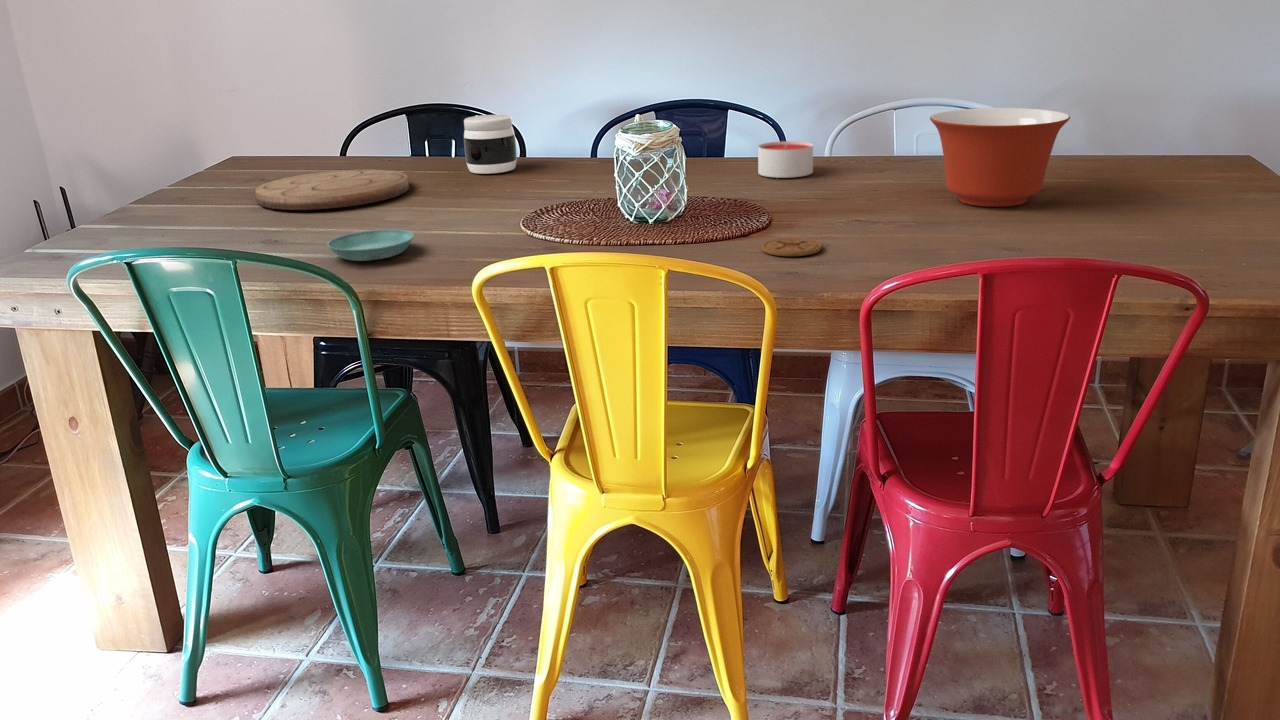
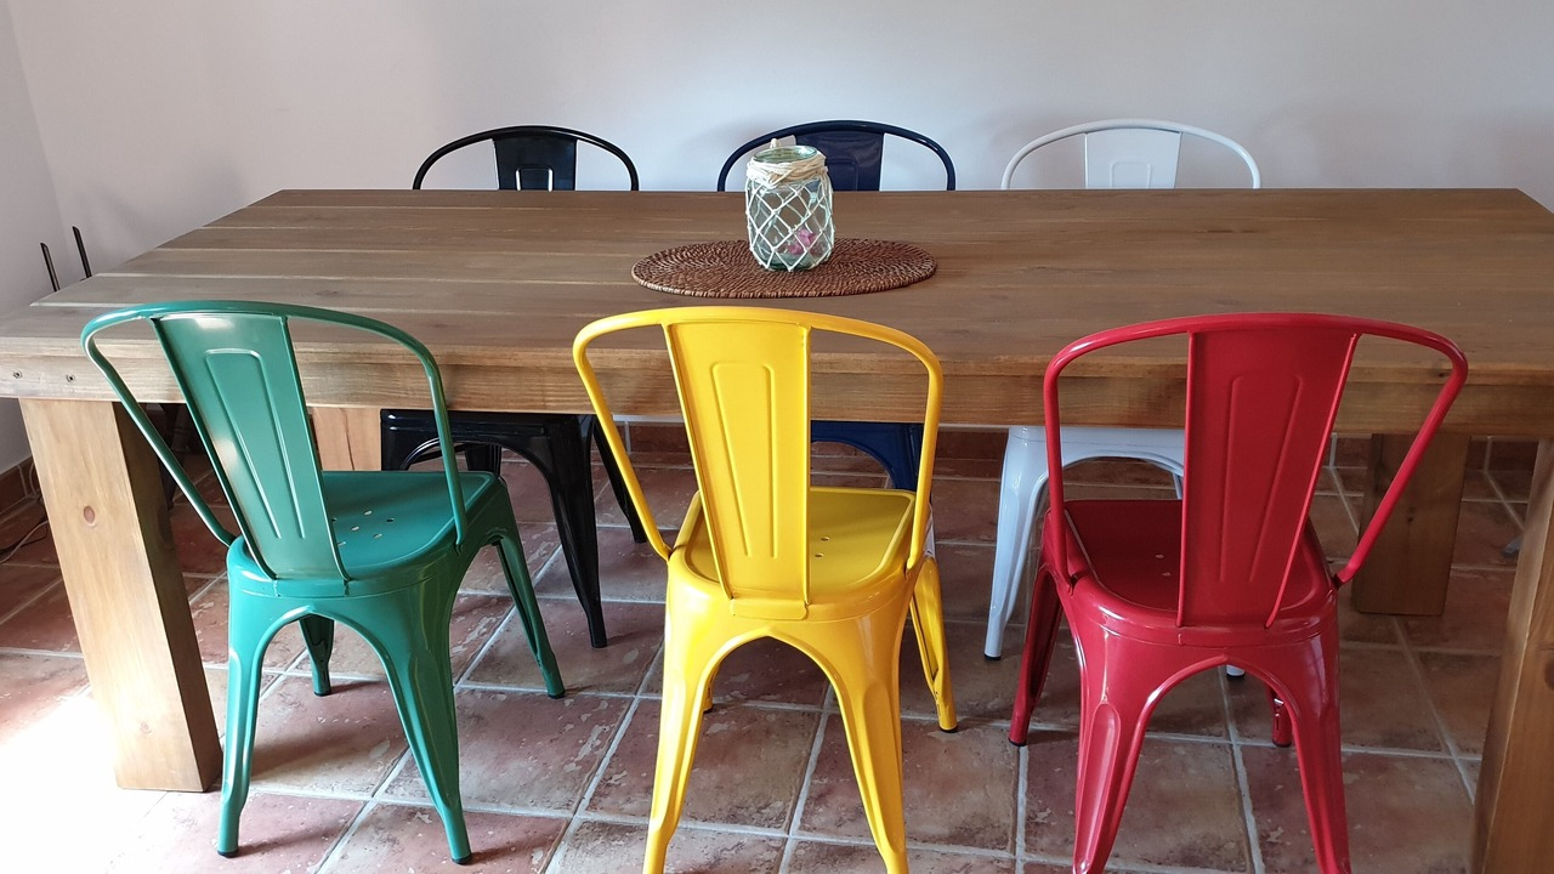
- saucer (372, 246)
- coaster (791, 247)
- jar (489, 143)
- cutting board (333, 188)
- mixing bowl (995, 158)
- candle (785, 158)
